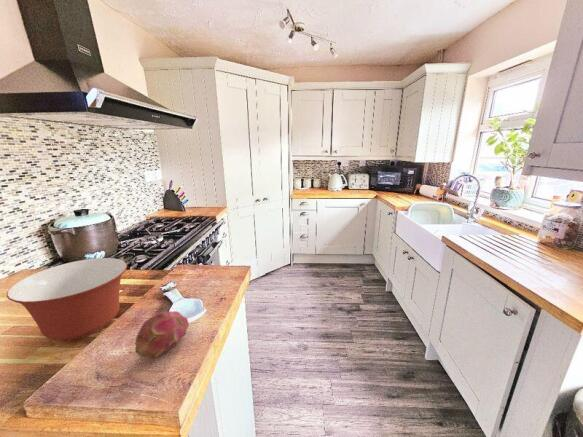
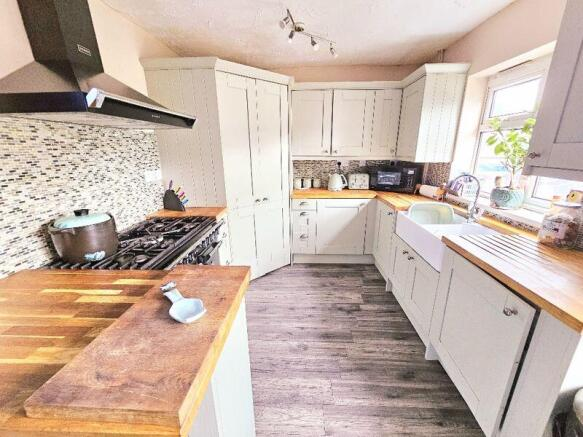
- fruit (163, 330)
- mixing bowl (79, 301)
